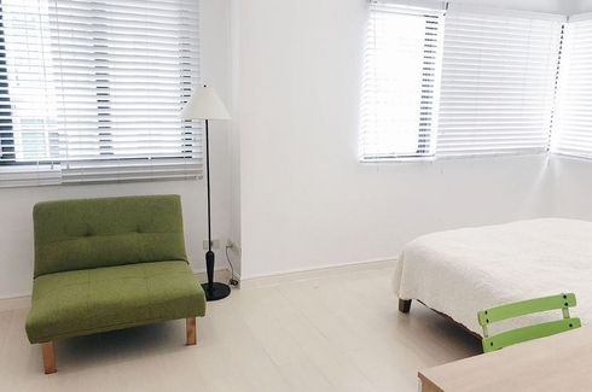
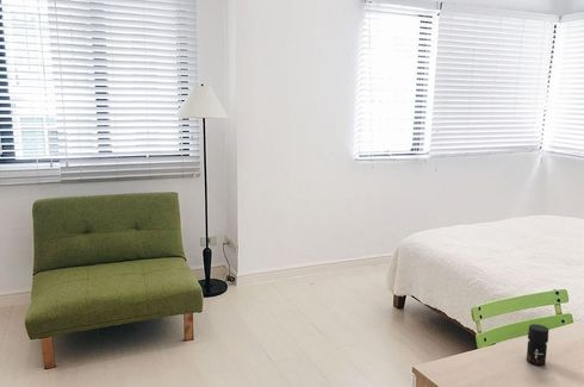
+ jar (536, 344)
